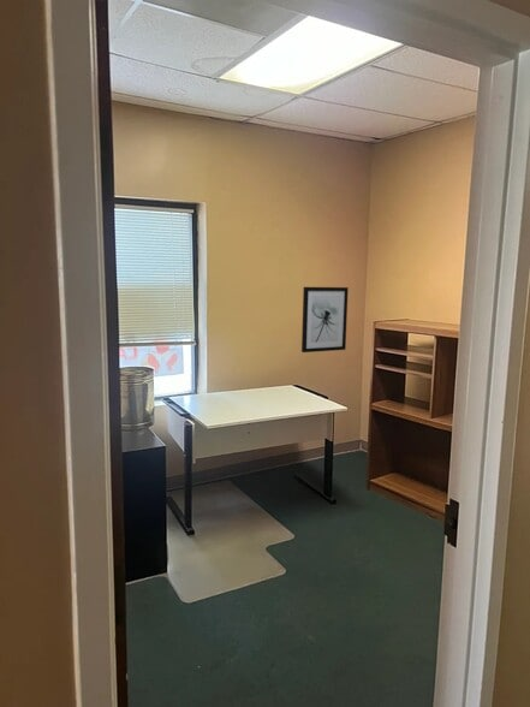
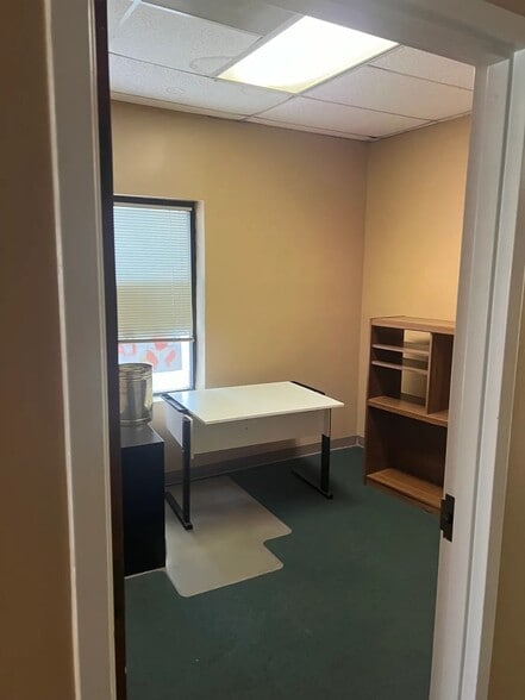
- wall art (324, 319)
